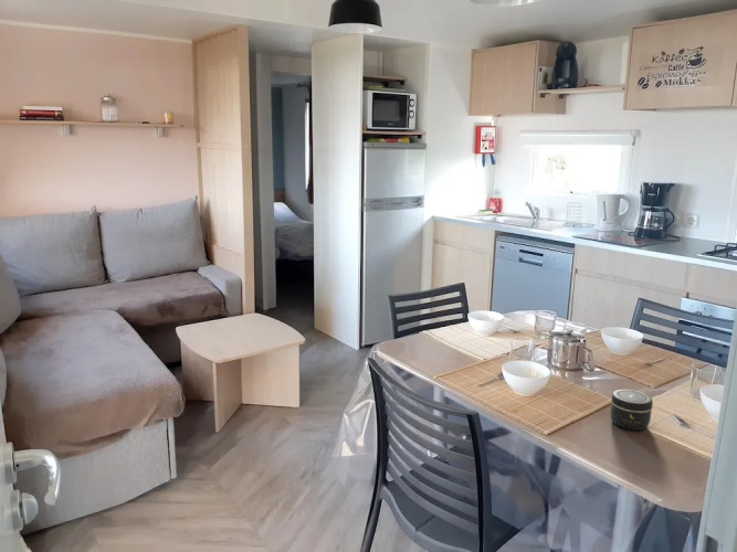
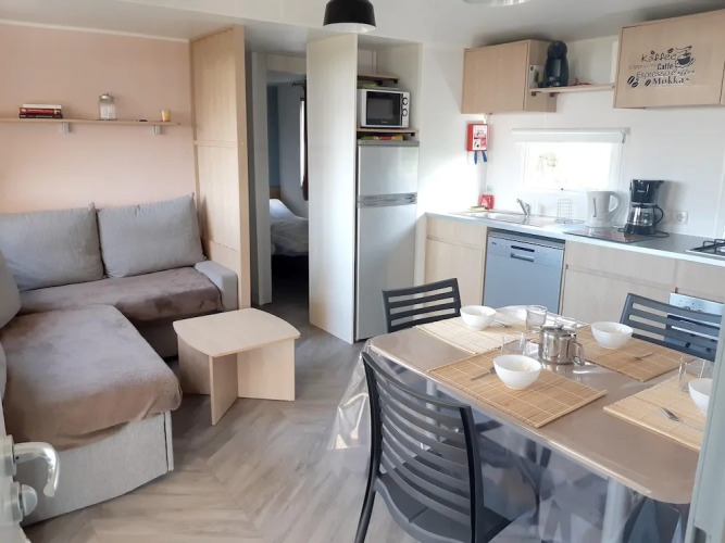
- jar (630, 410)
